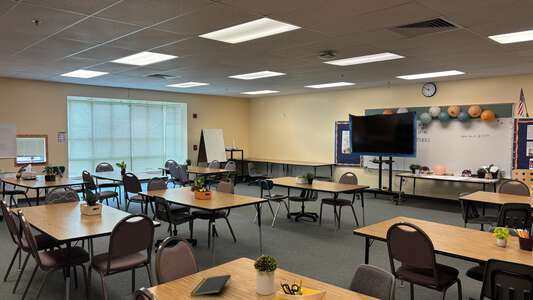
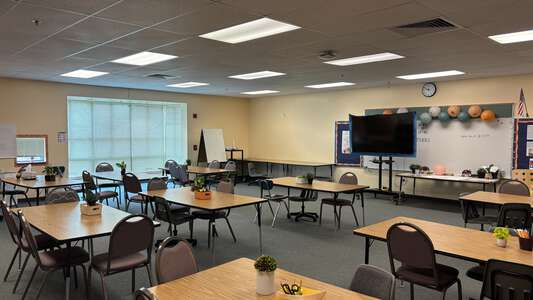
- notepad (211, 284)
